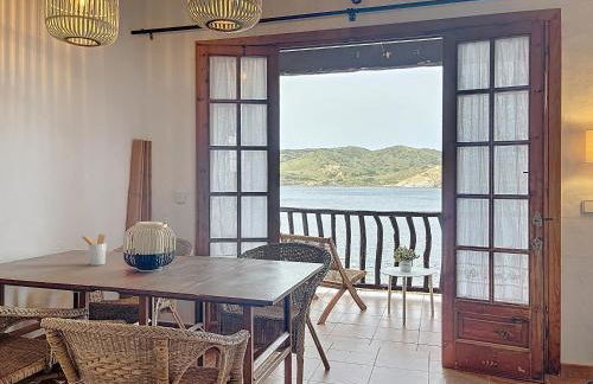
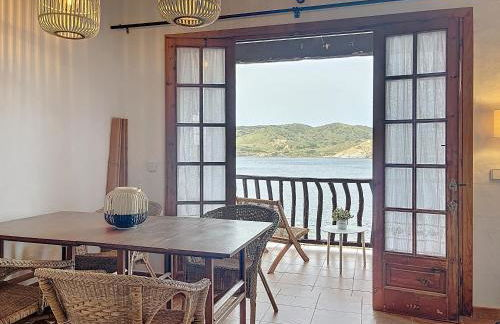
- utensil holder (93, 249)
